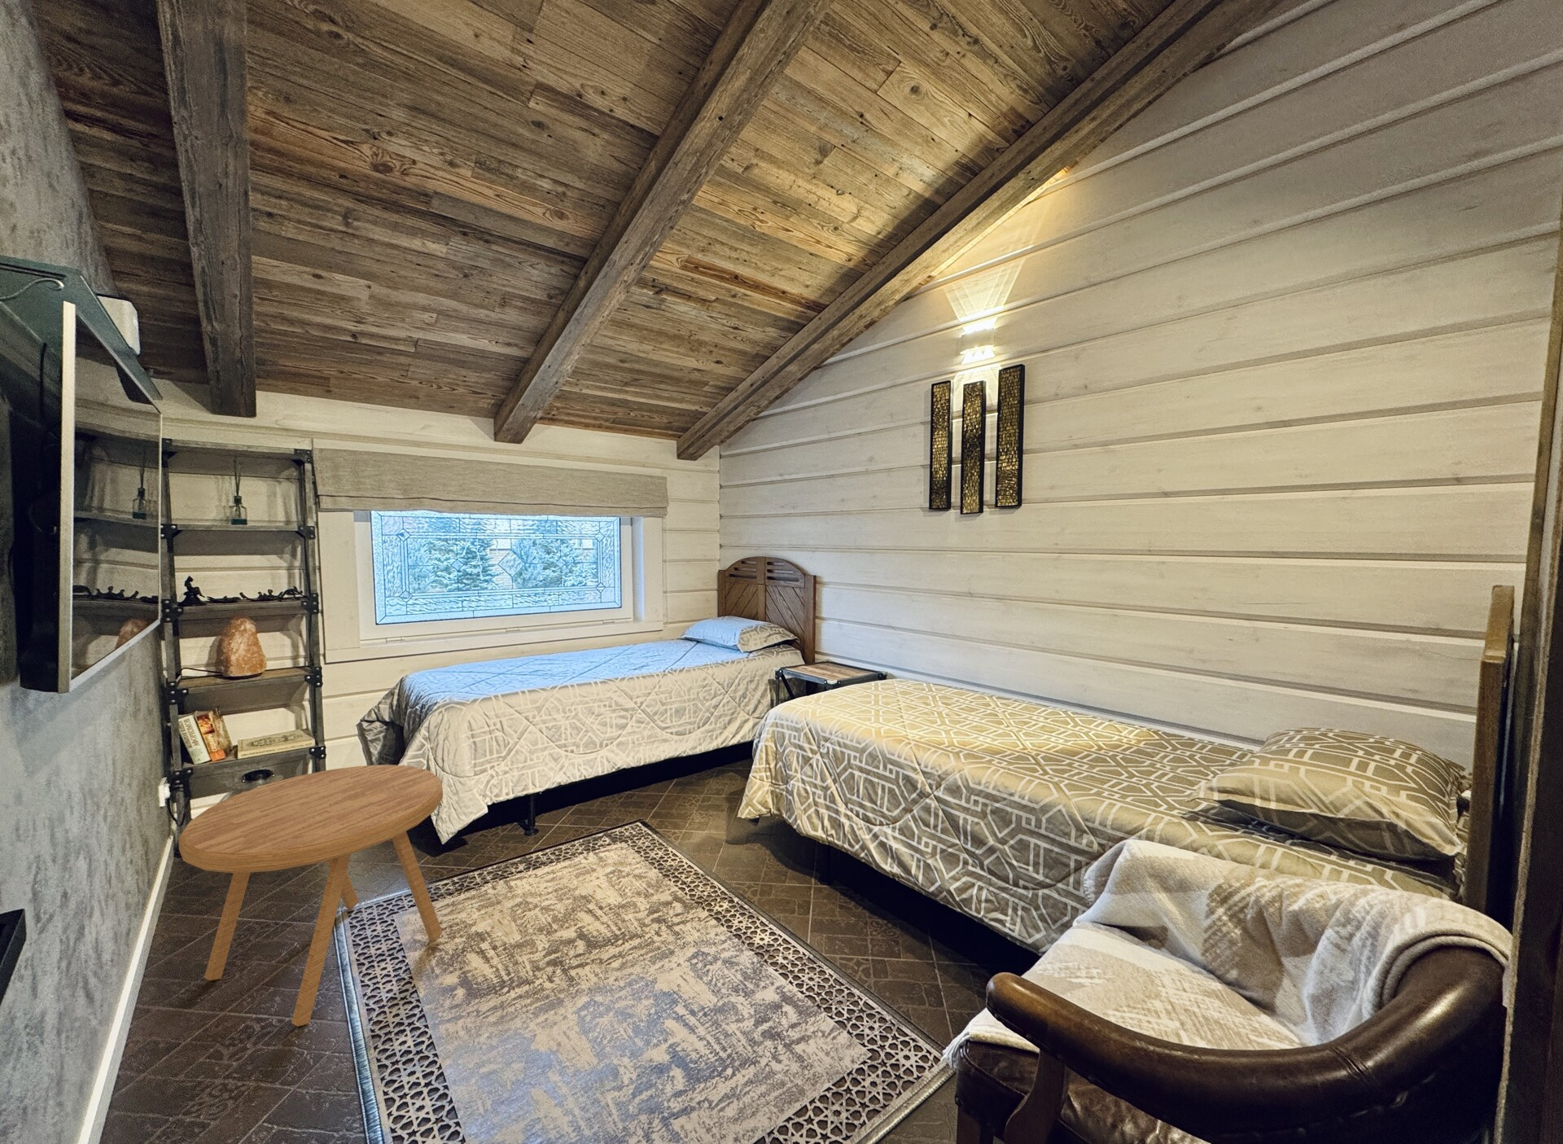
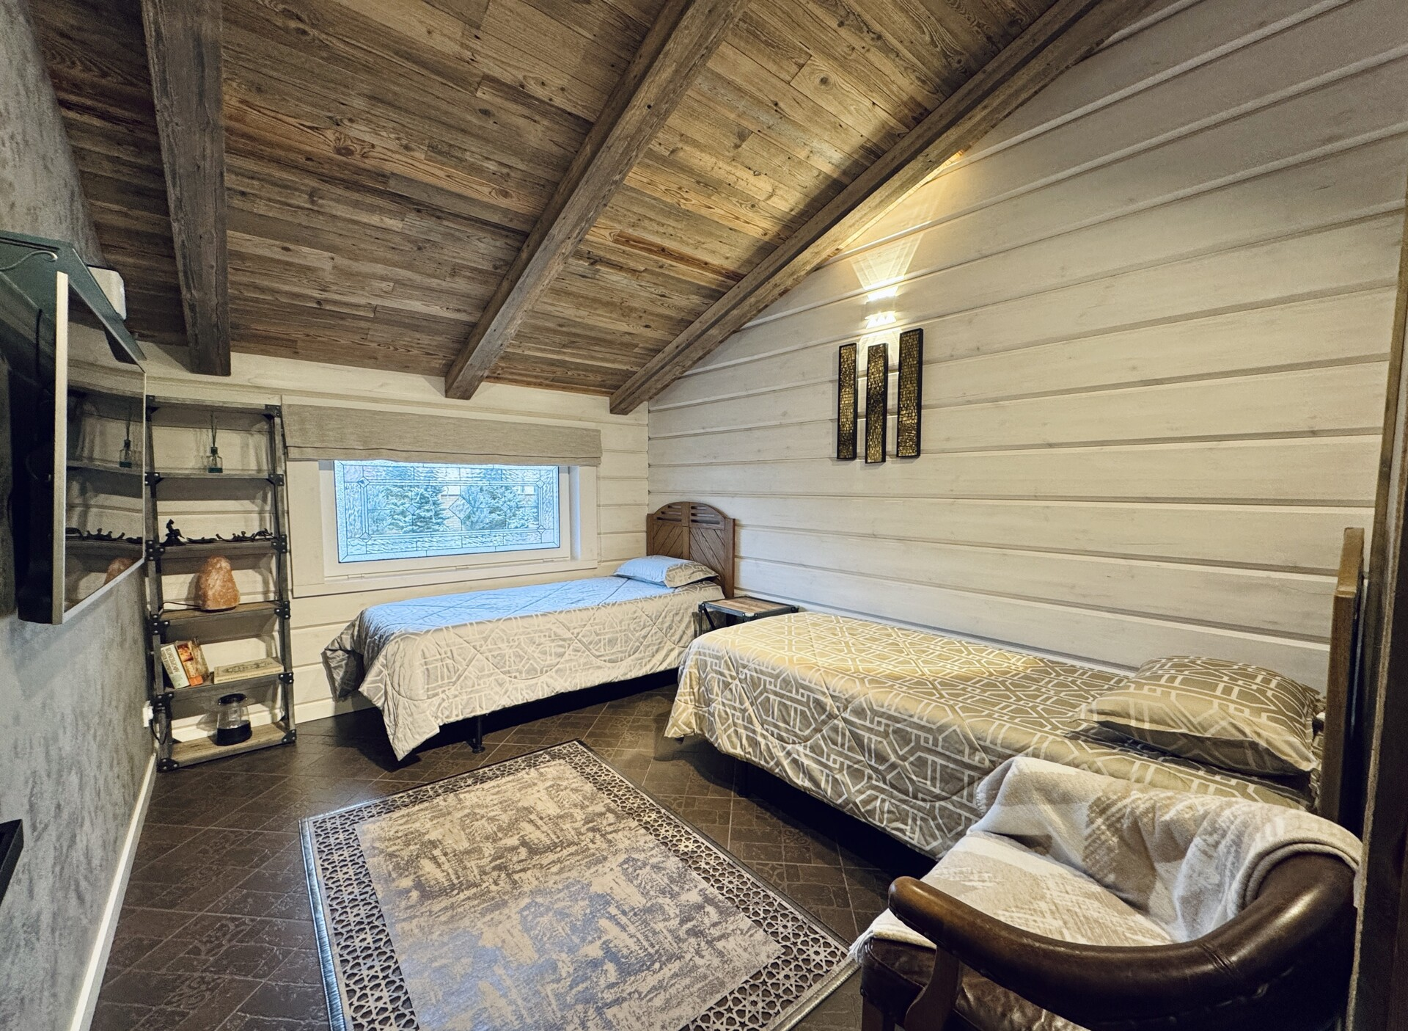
- side table (326, 882)
